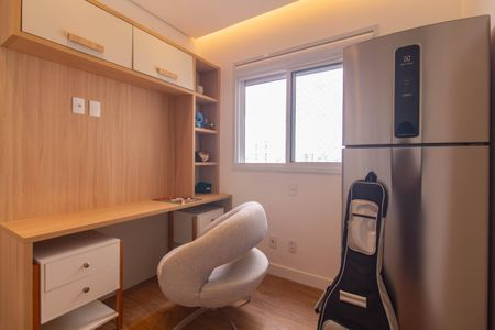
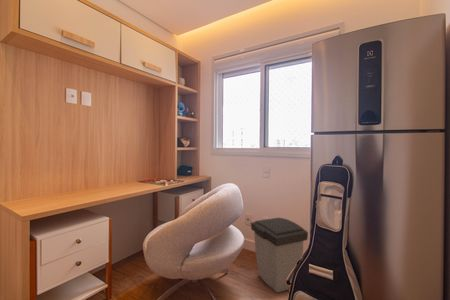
+ trash can (276, 252)
